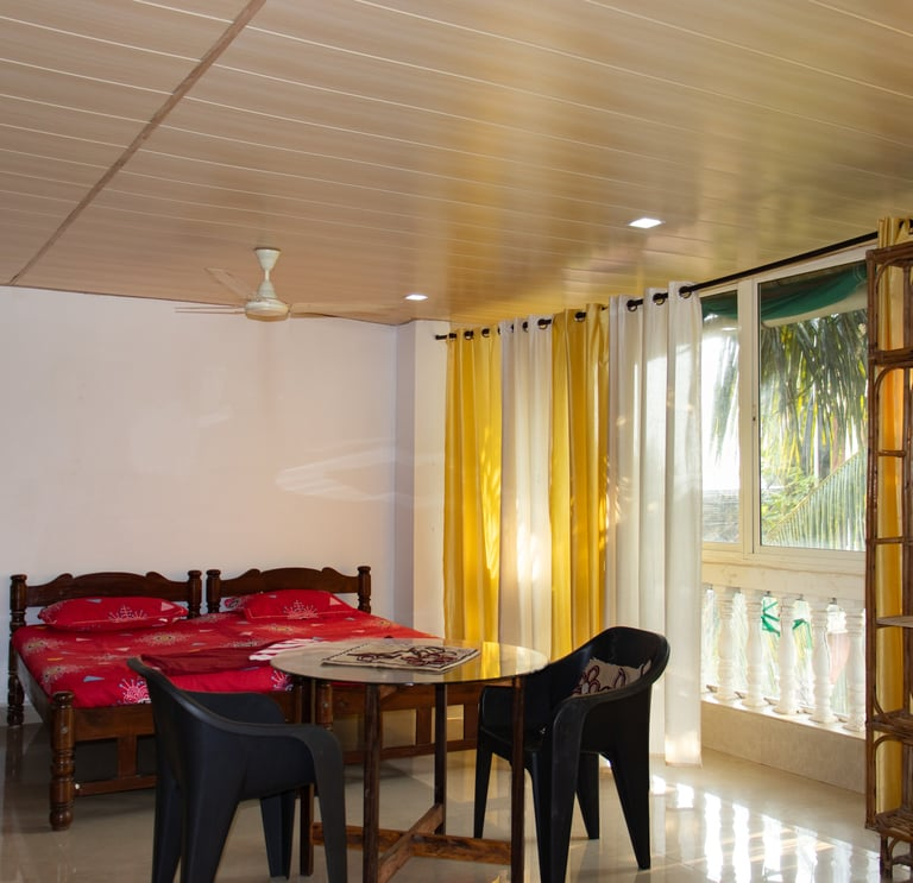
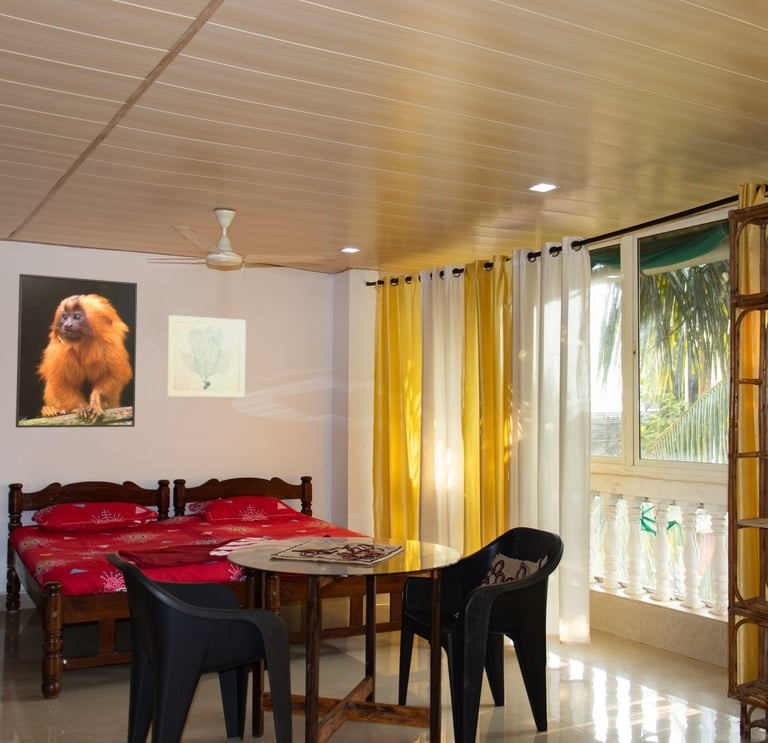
+ wall art (207, 357)
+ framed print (78, 352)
